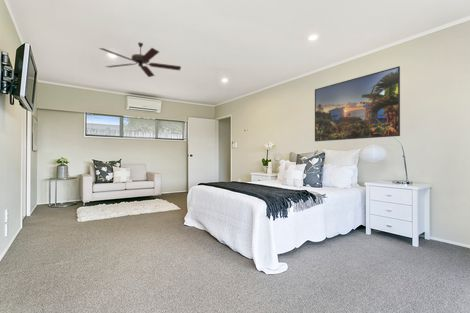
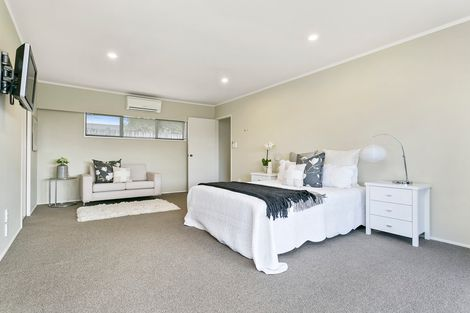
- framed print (351, 109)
- ceiling fan (143, 55)
